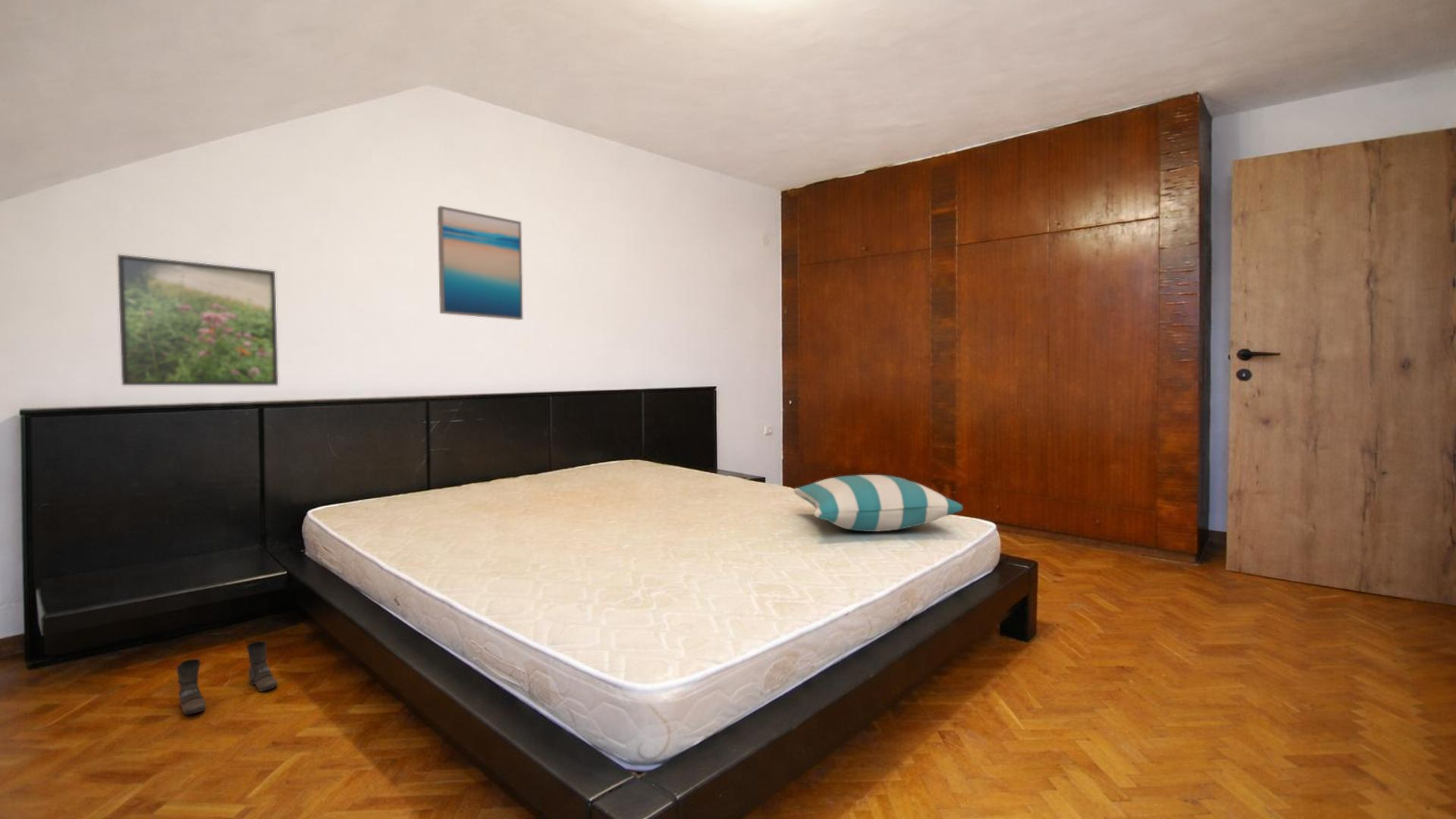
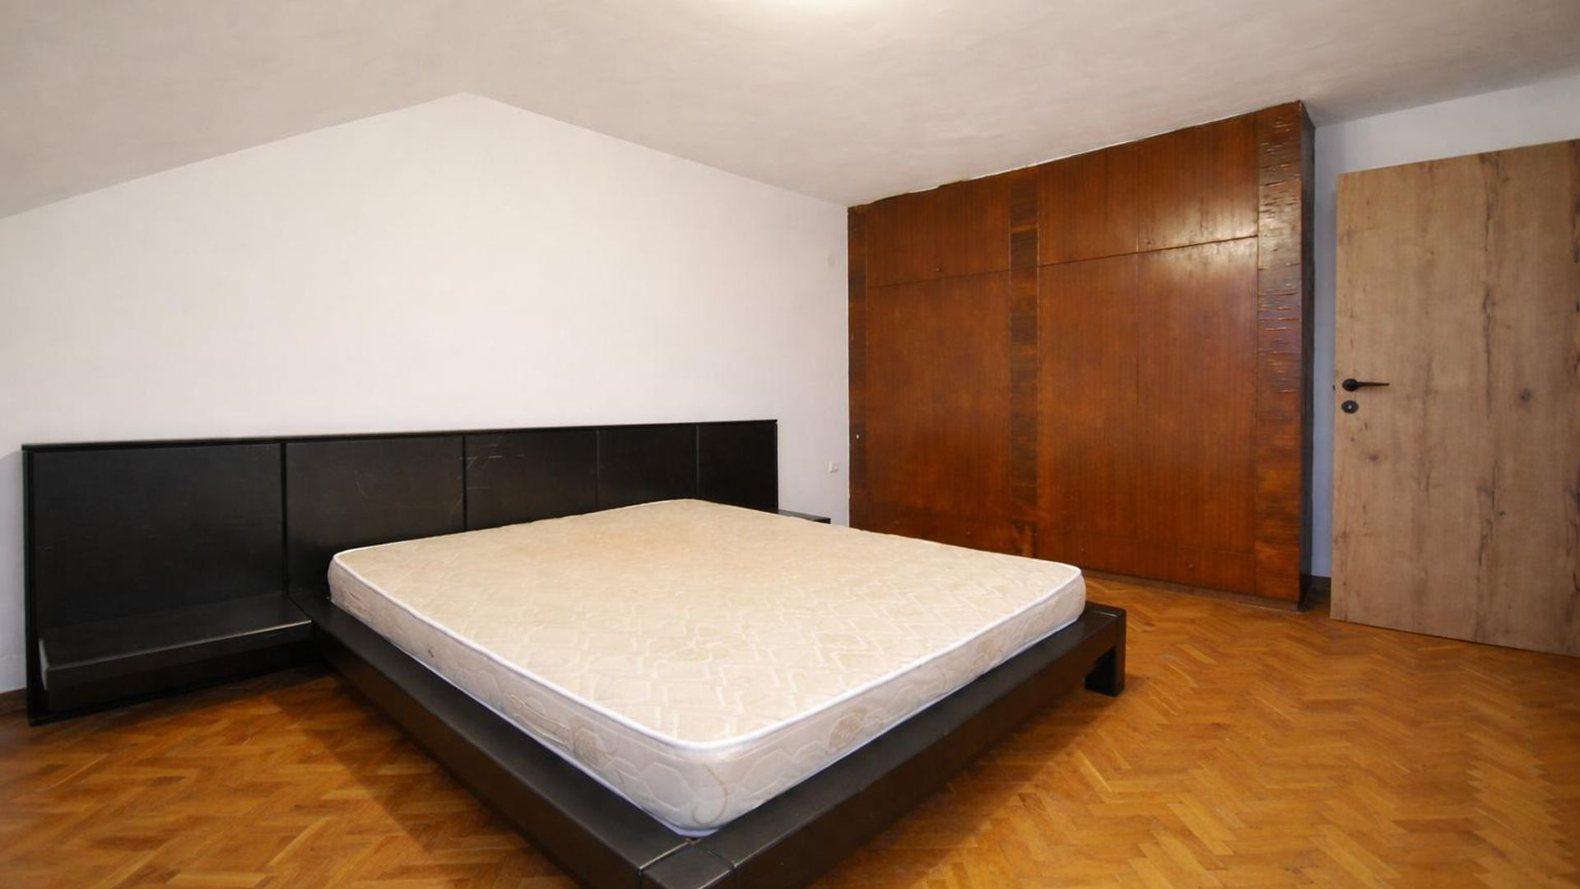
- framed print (203, 325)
- wall art (482, 265)
- pillow (870, 500)
- boots (249, 676)
